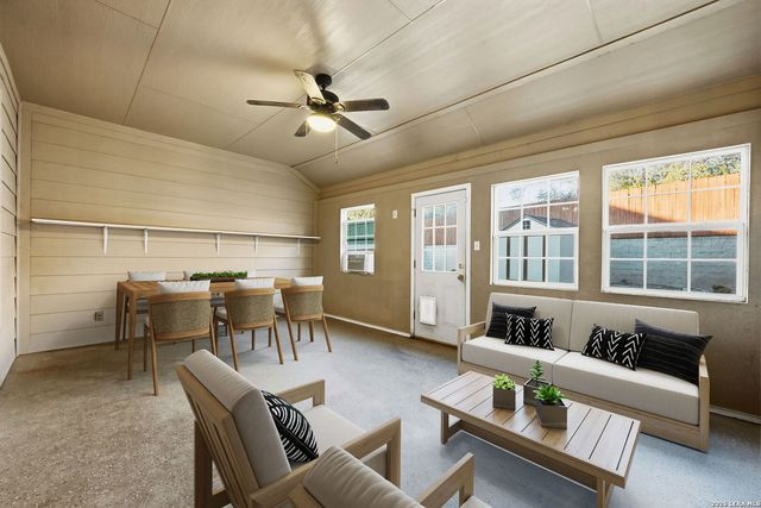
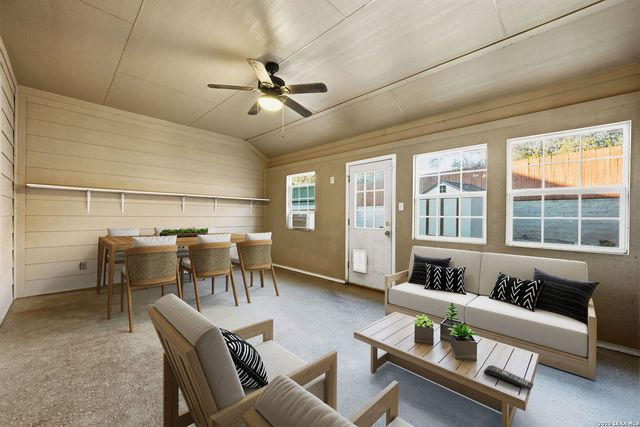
+ remote control (507, 376)
